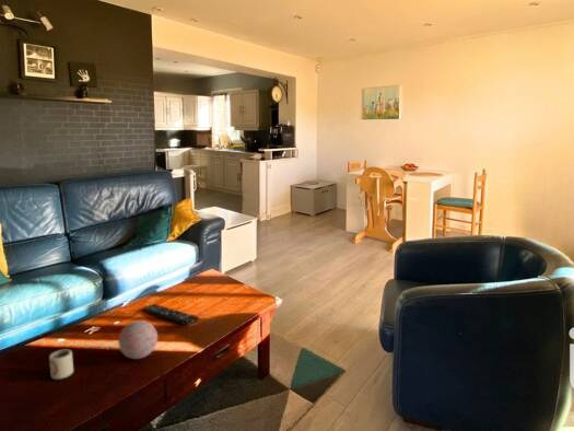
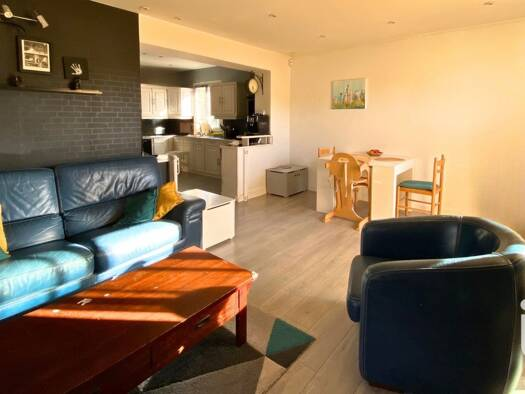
- remote control (169, 313)
- cup (59, 362)
- decorative orb (138, 339)
